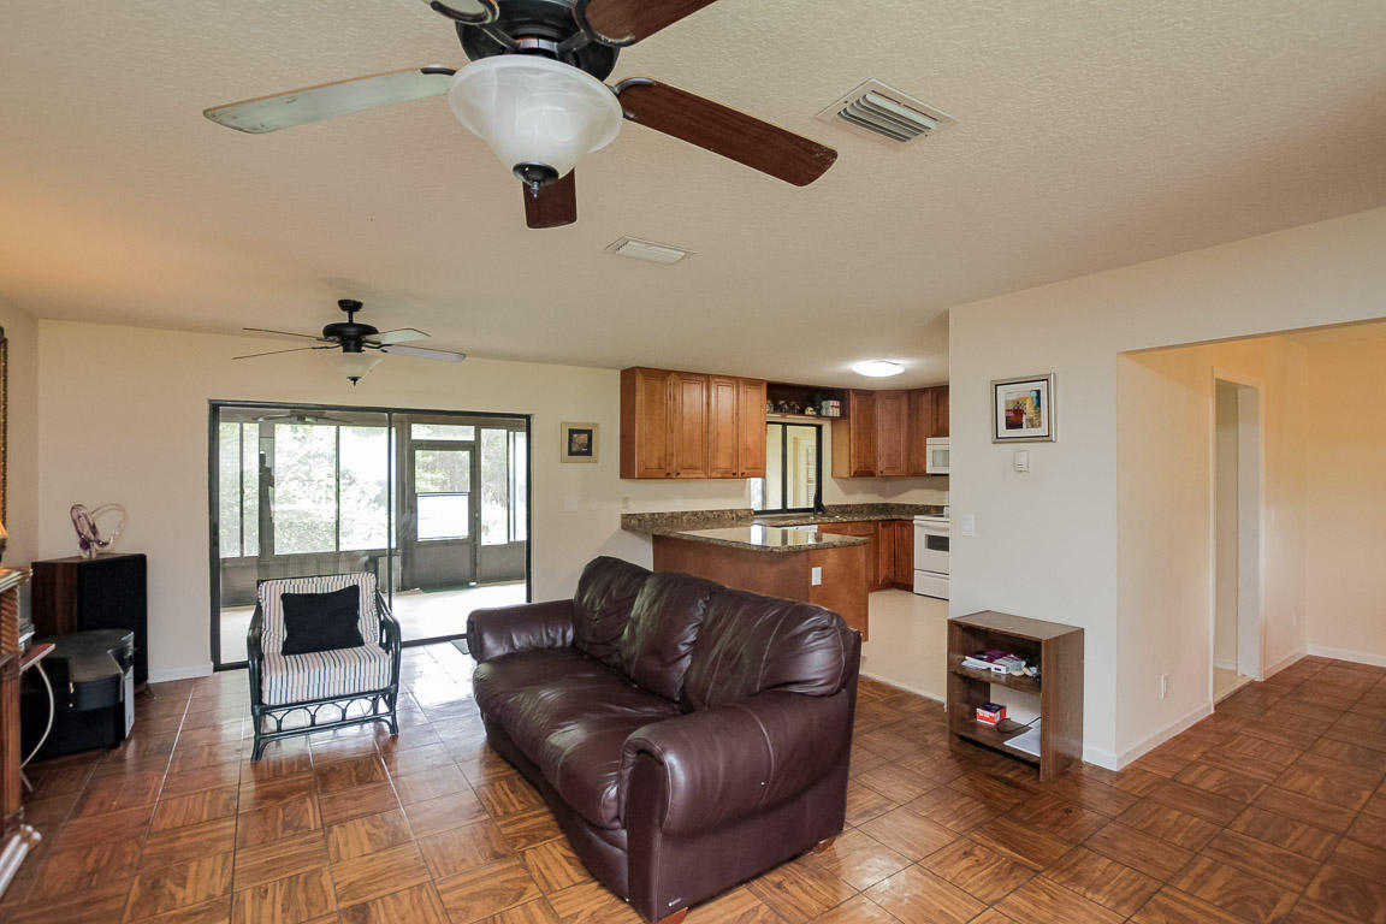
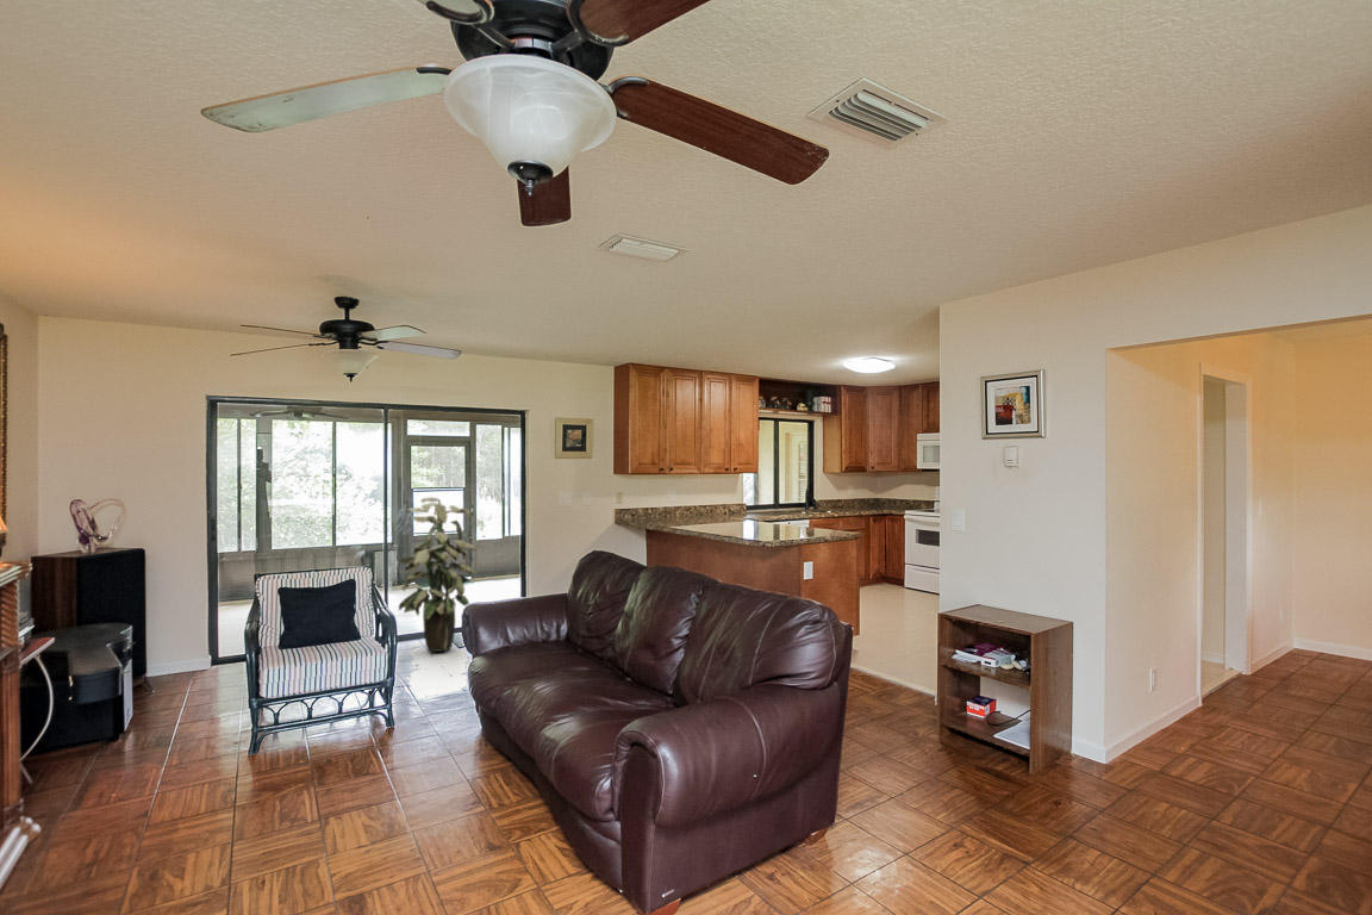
+ indoor plant (435, 573)
